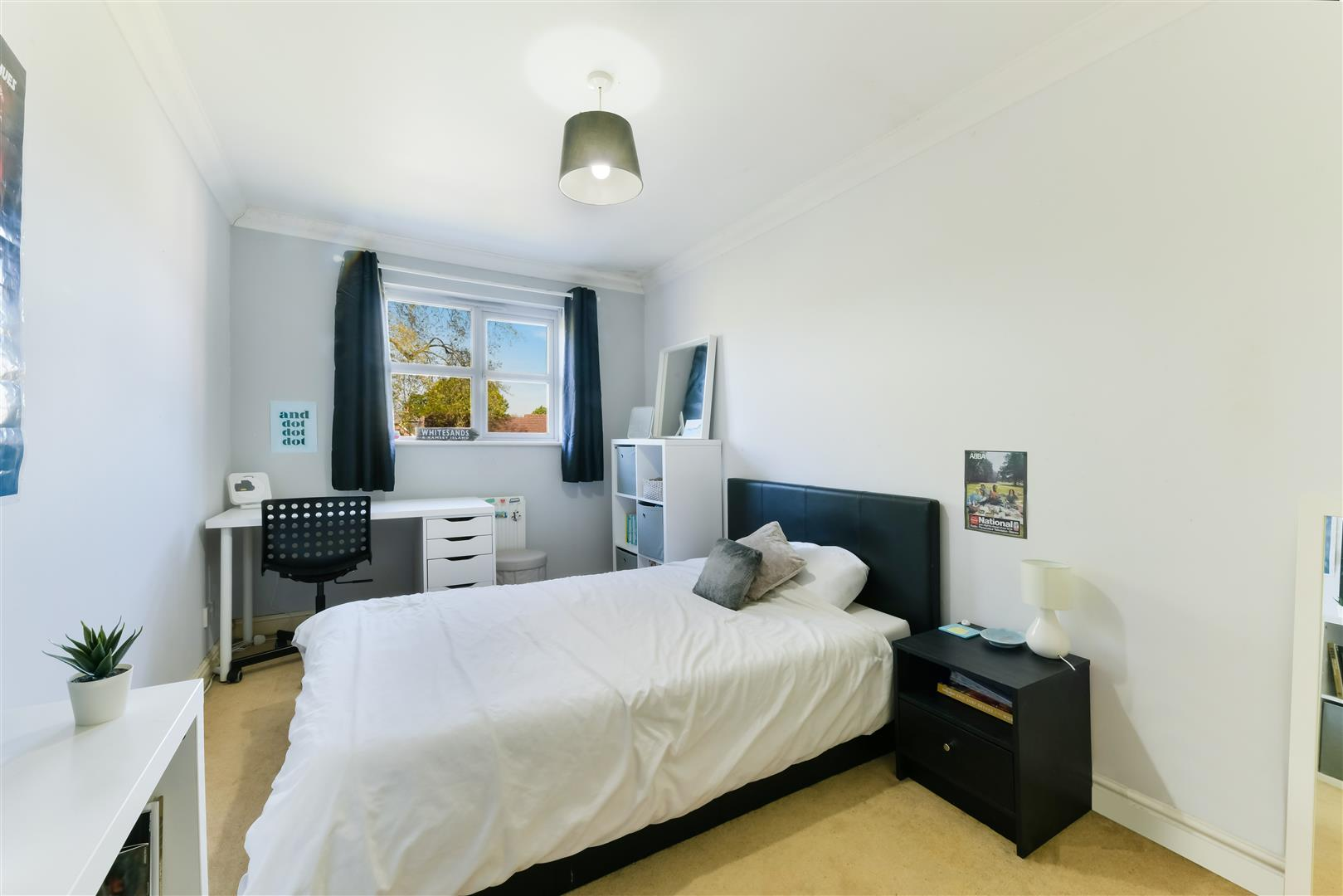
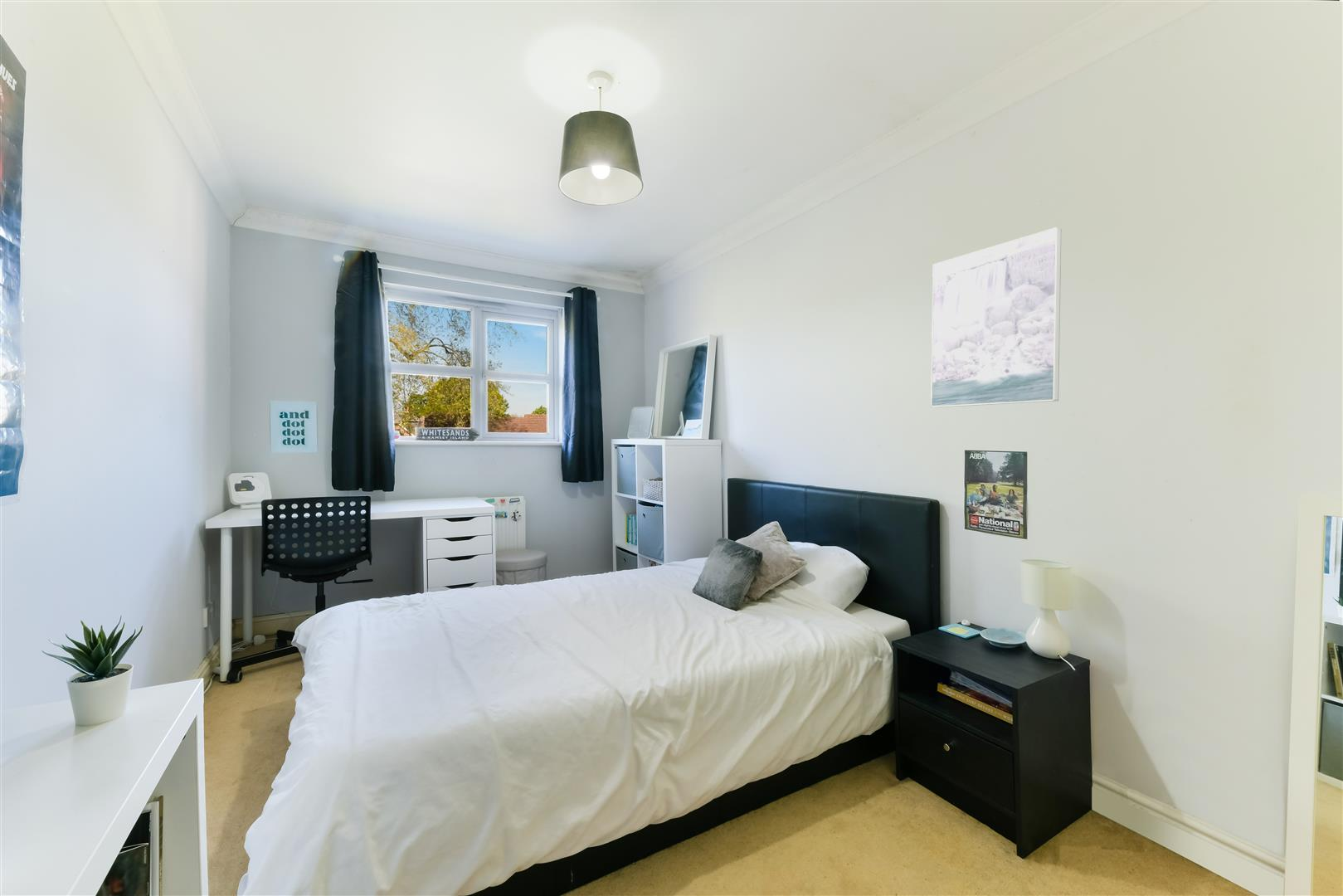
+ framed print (990, 326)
